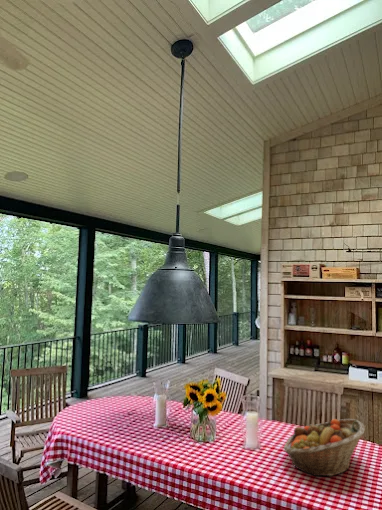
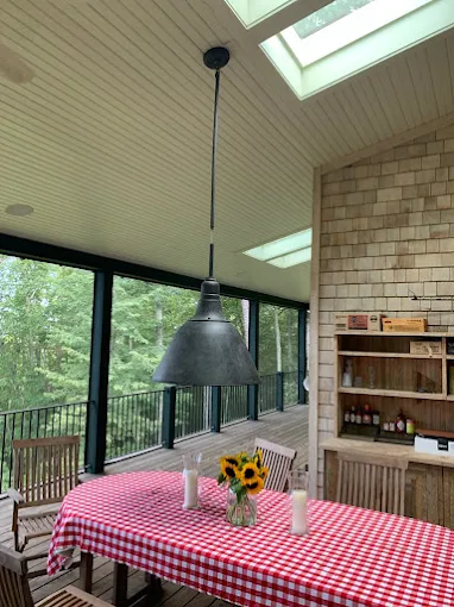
- fruit basket (324, 442)
